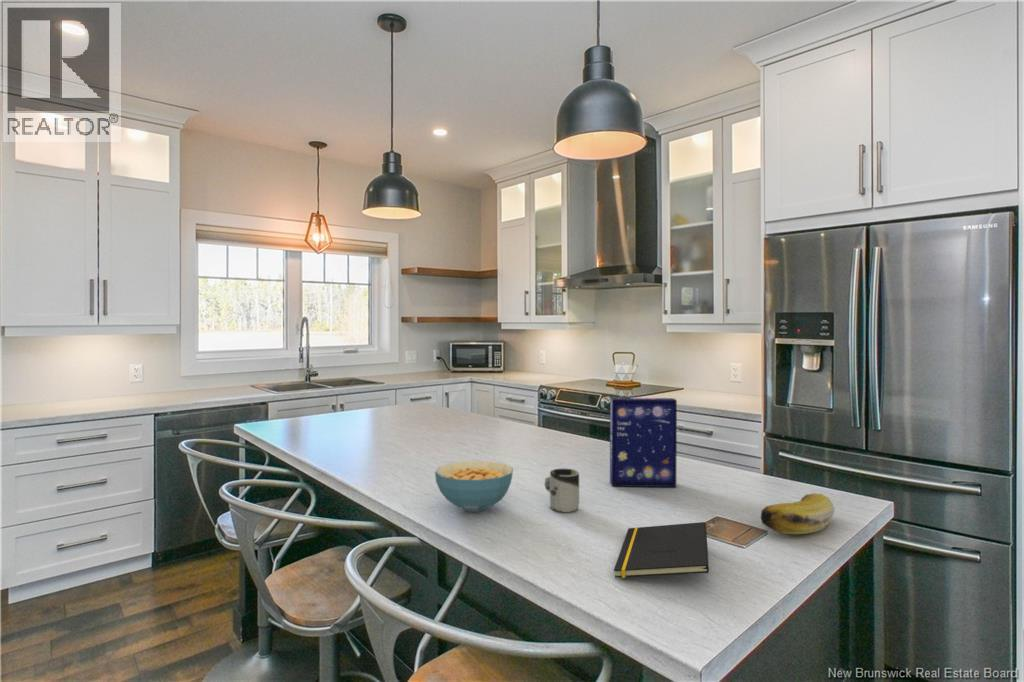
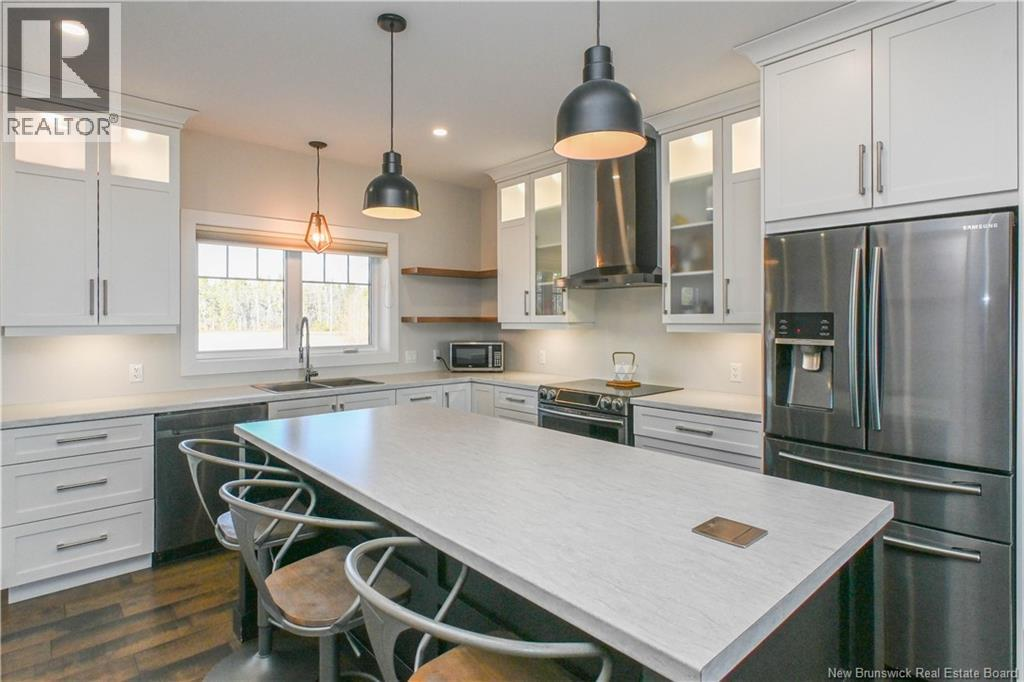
- cup (560, 488)
- banana (791, 508)
- cereal box (642, 441)
- cereal bowl (474, 488)
- notepad (663, 547)
